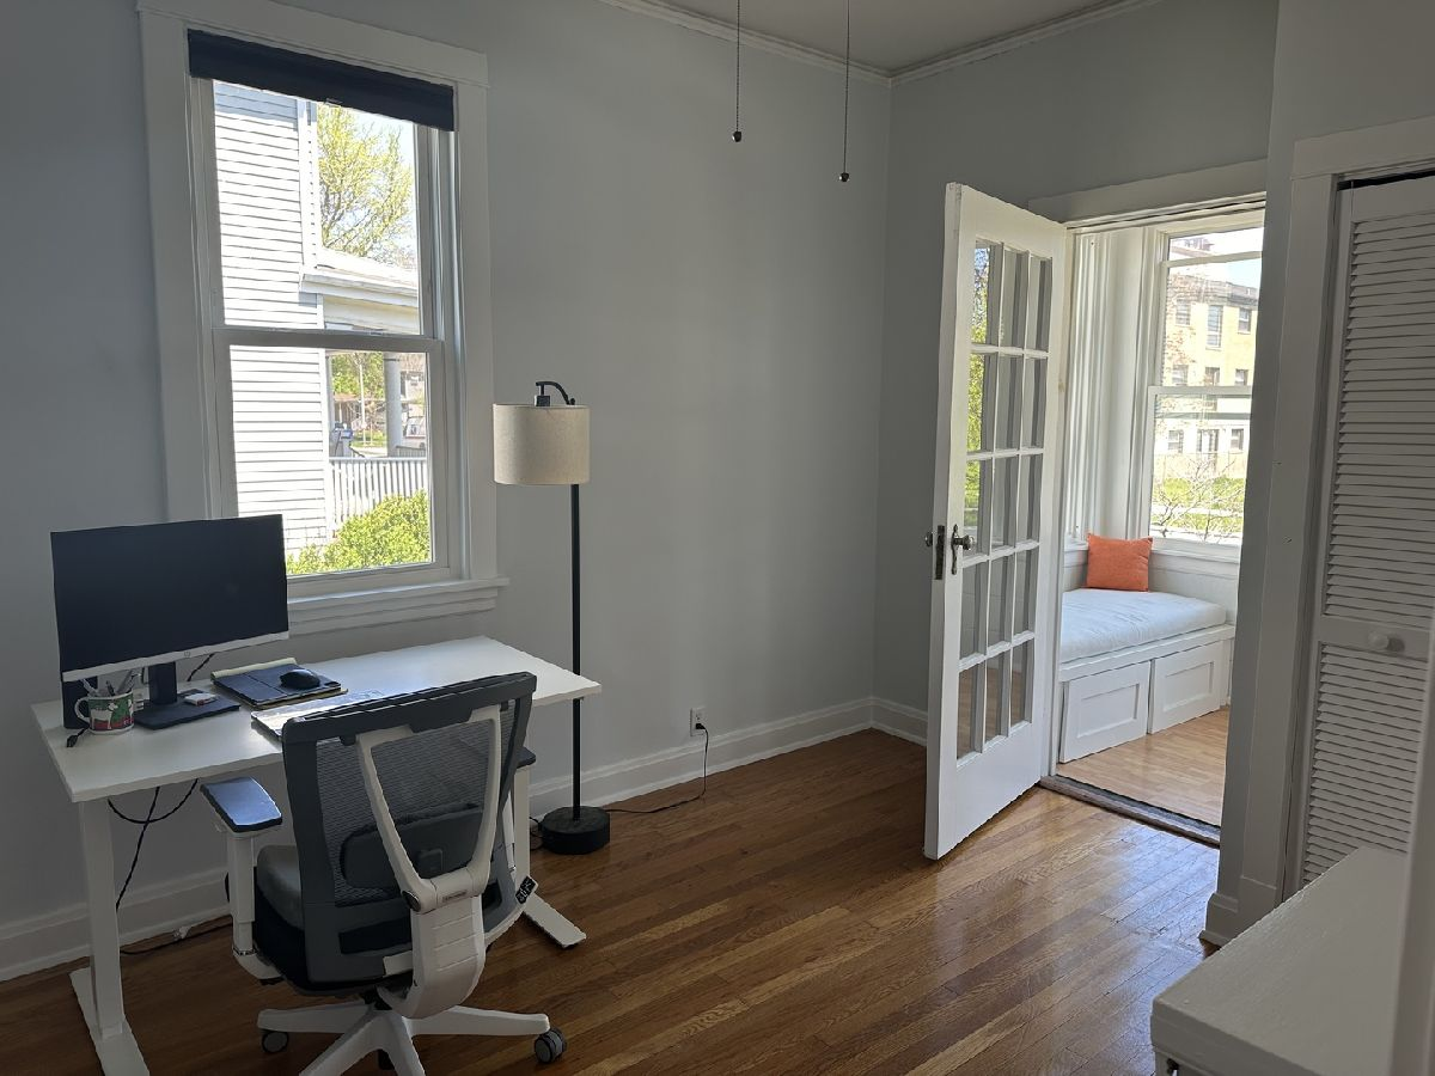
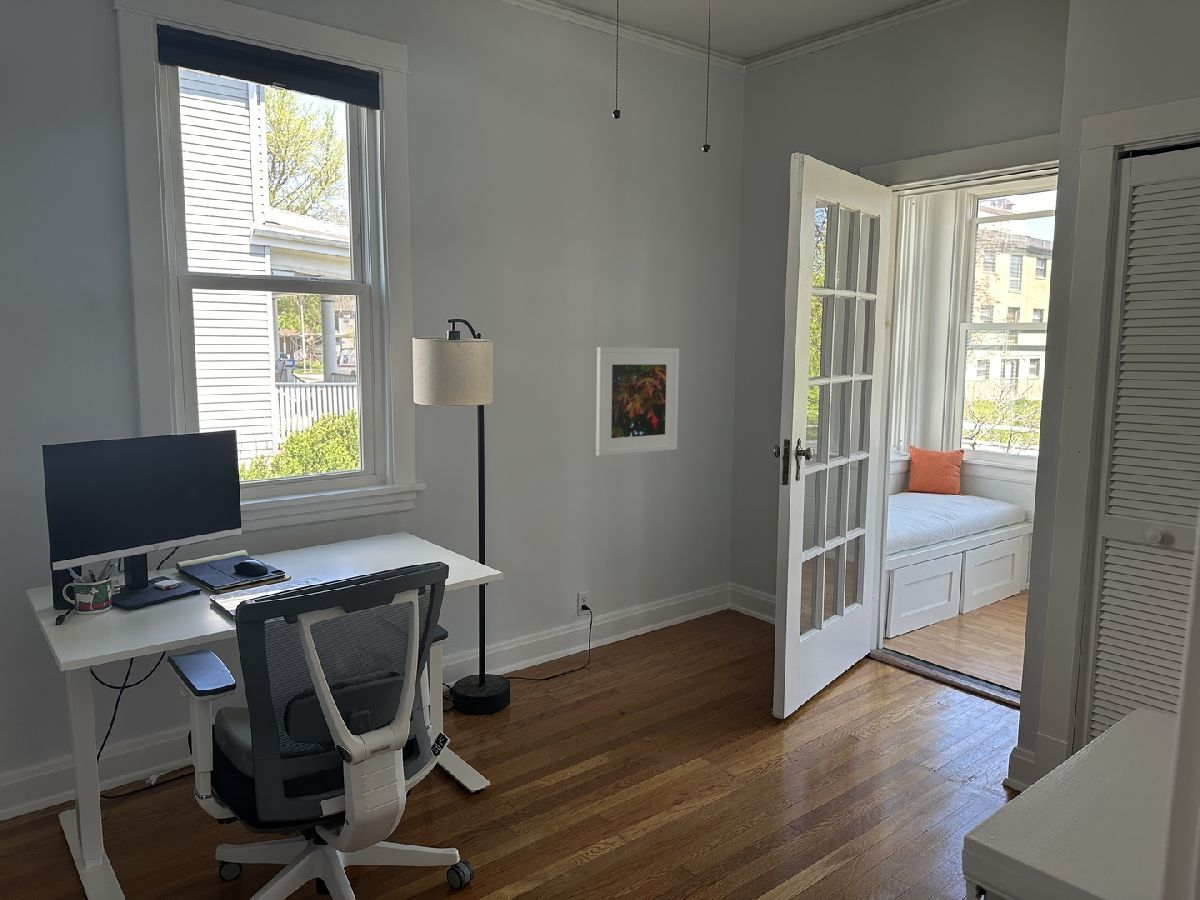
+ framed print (638, 400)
